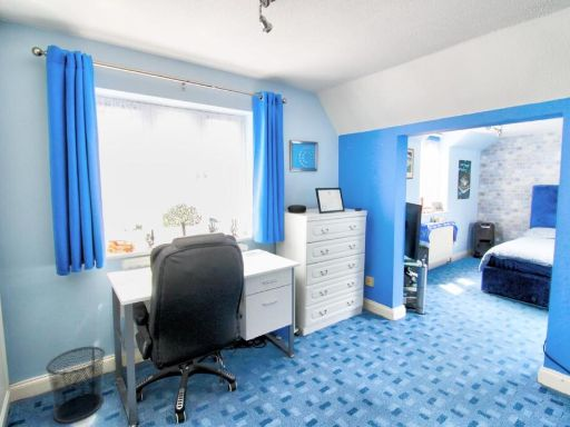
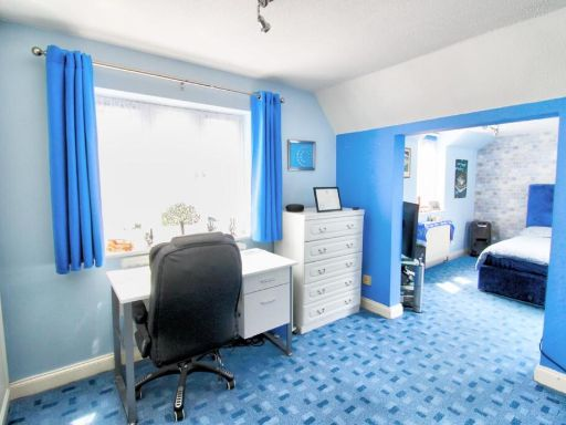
- waste bin (78, 383)
